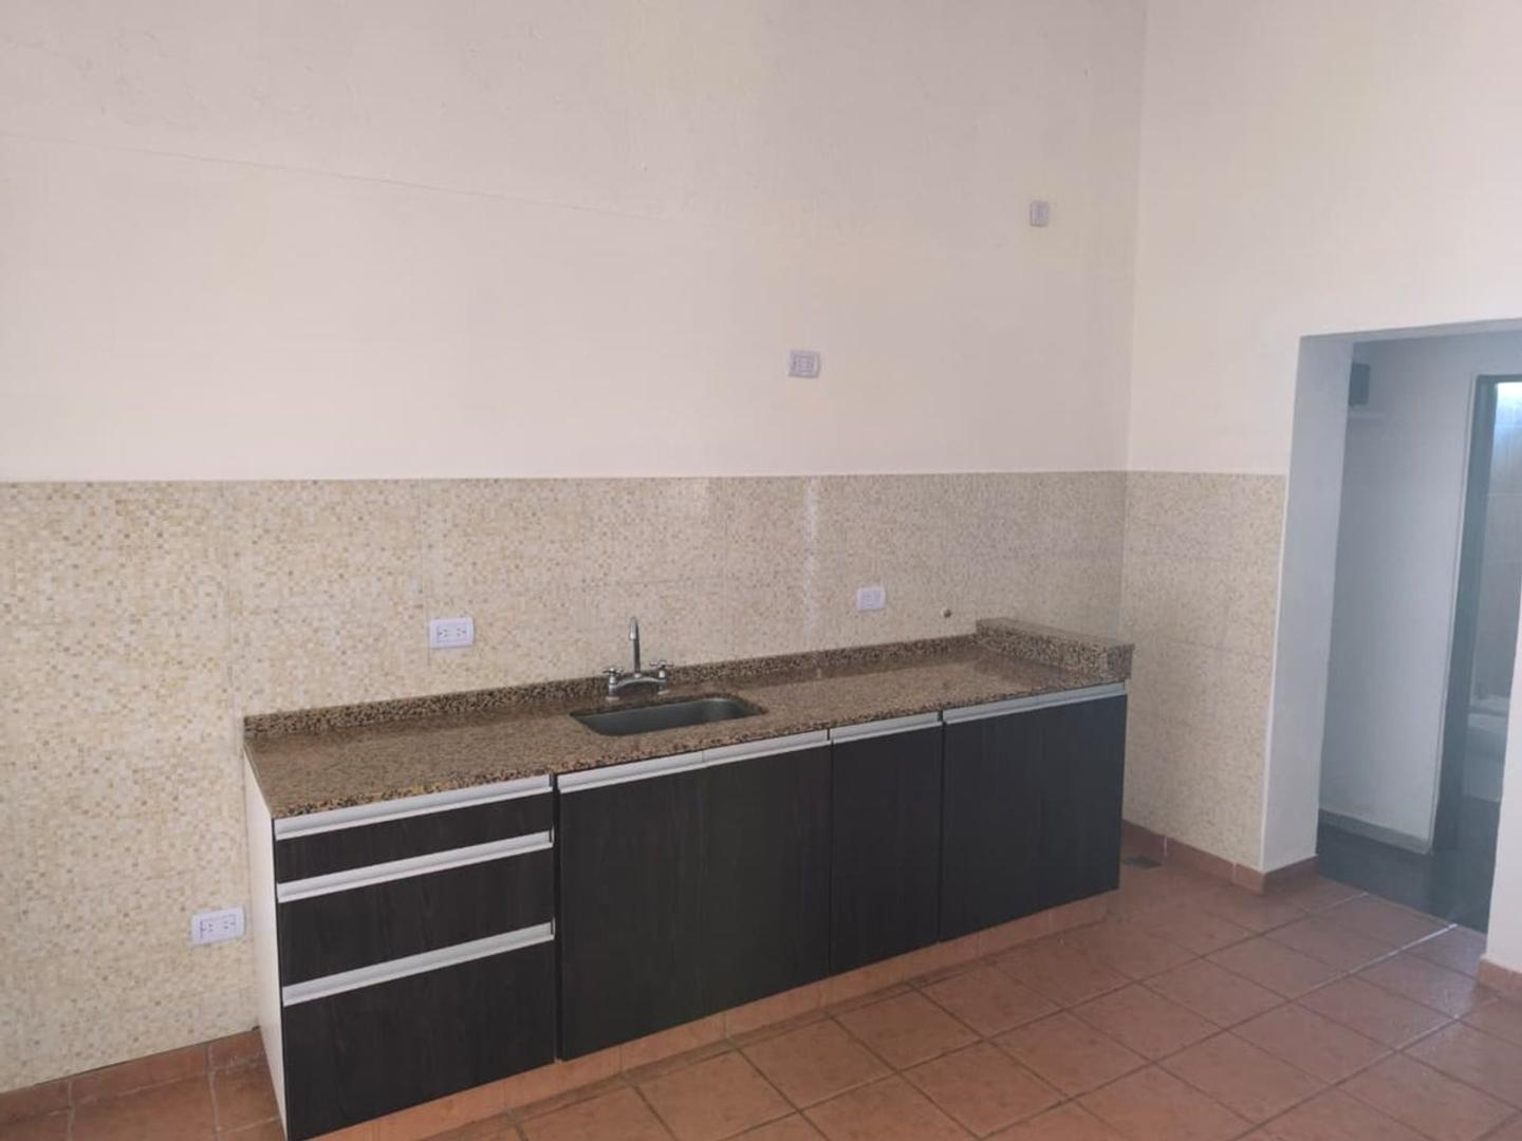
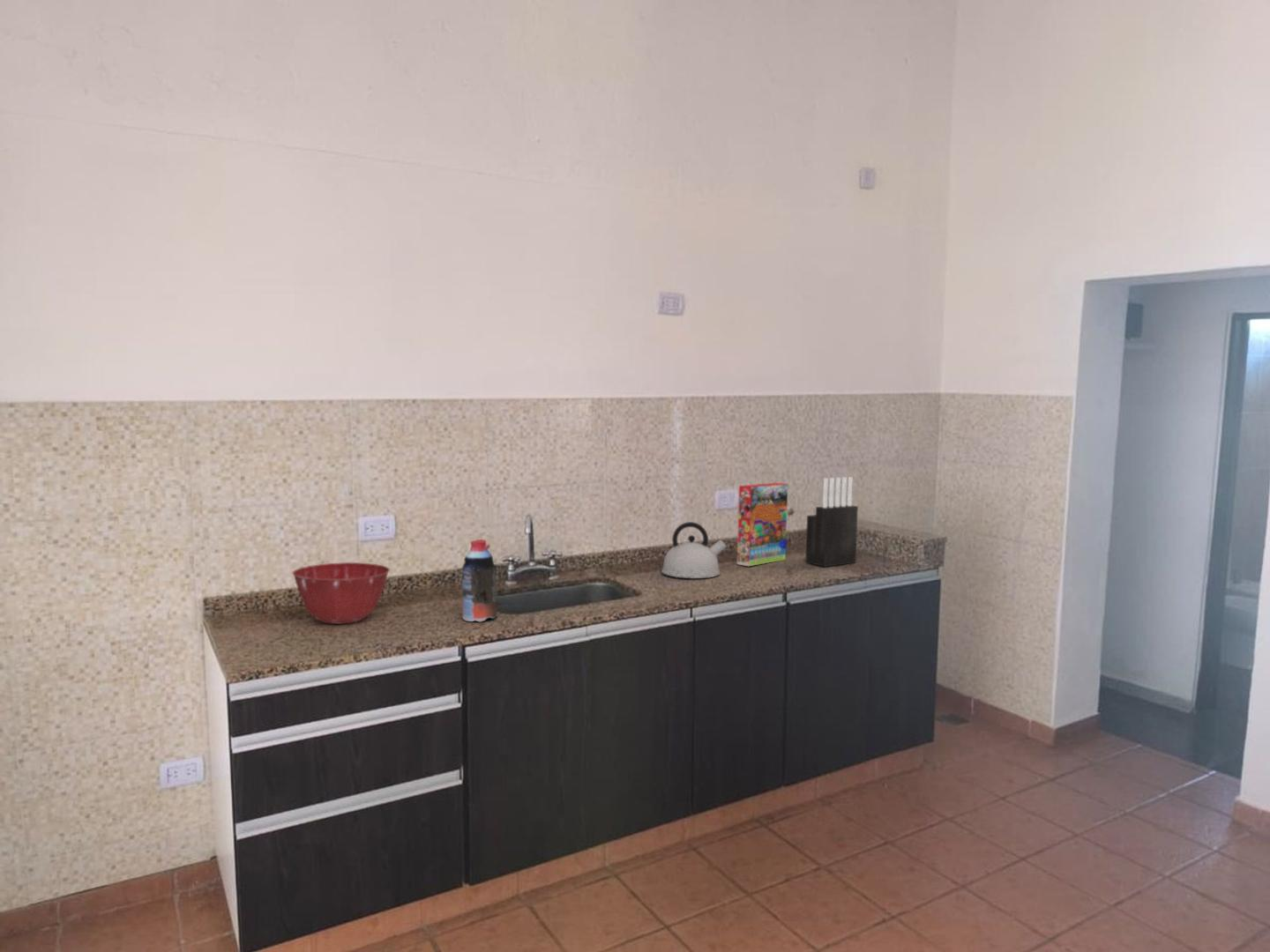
+ bottle (479, 578)
+ cereal box (762, 523)
+ knife block (830, 519)
+ kettle (694, 547)
+ mixing bowl (342, 594)
